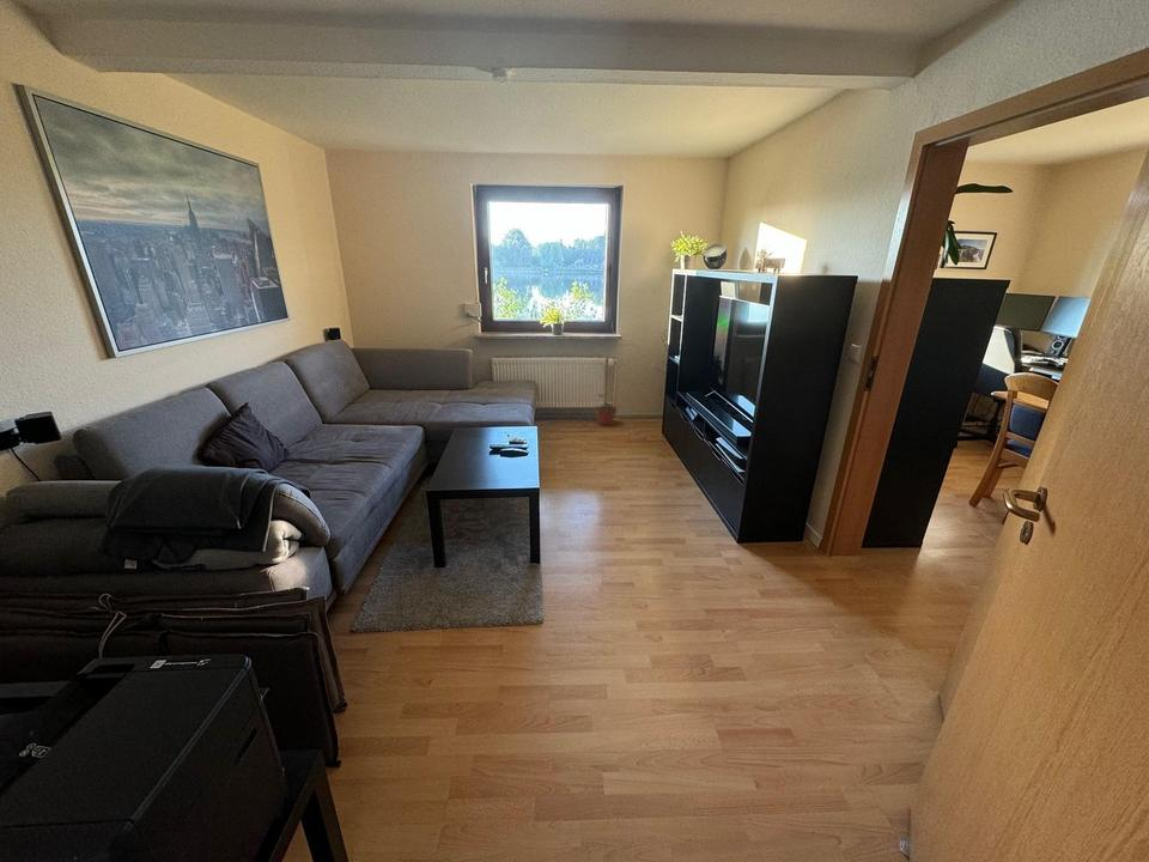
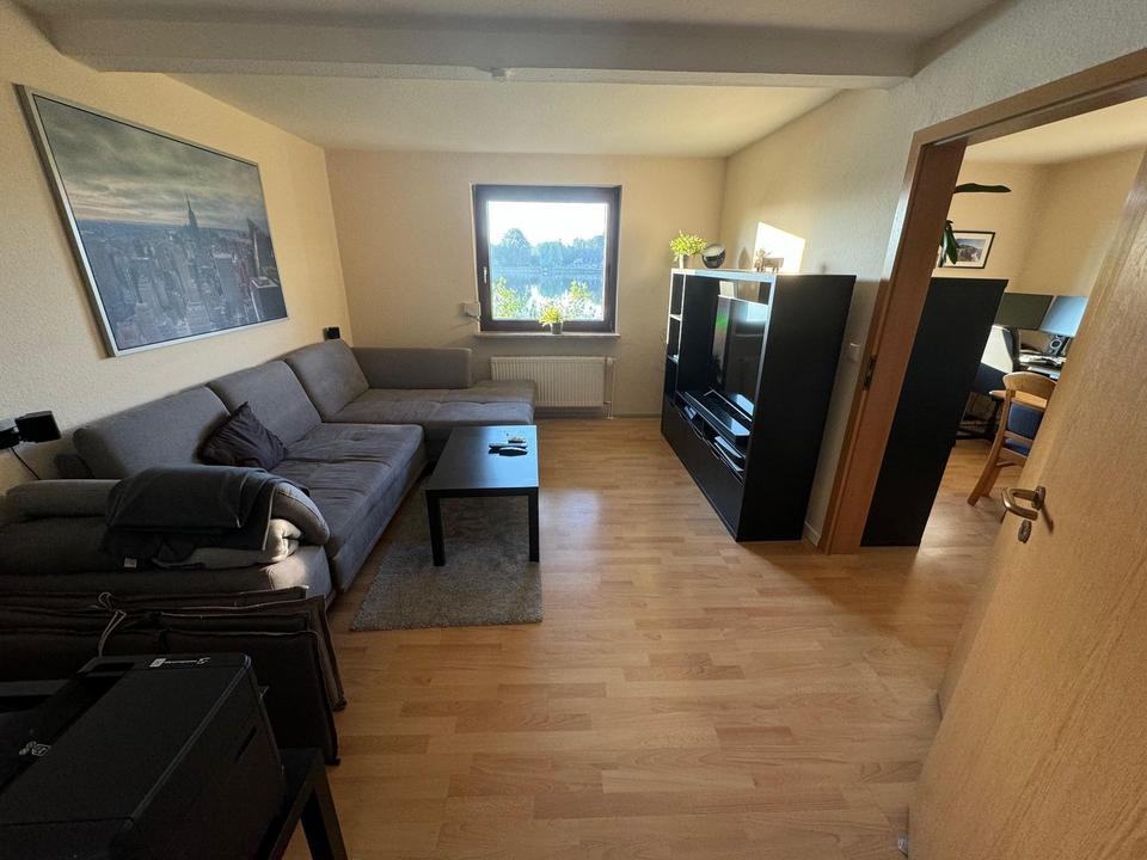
- potted plant (606, 406)
